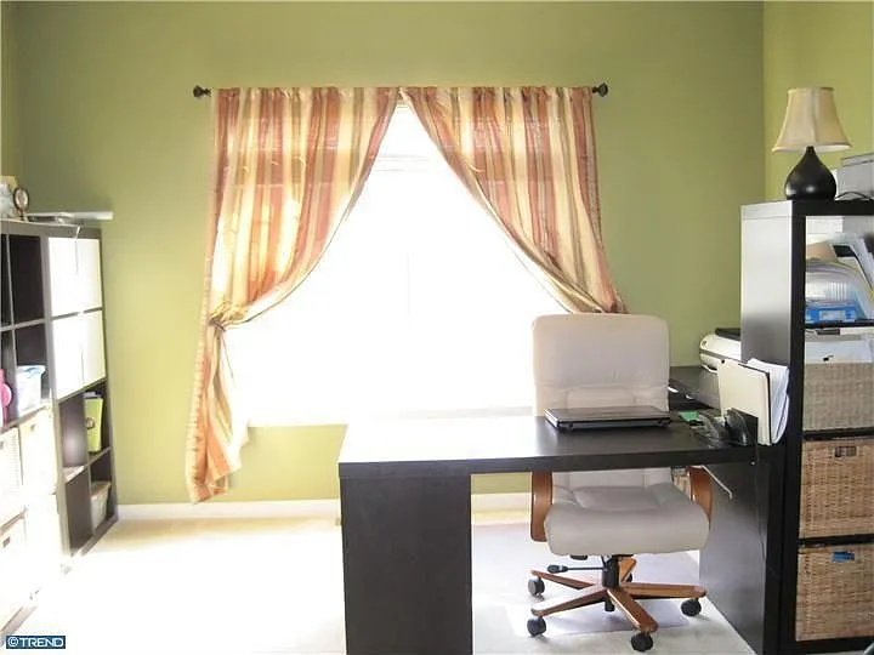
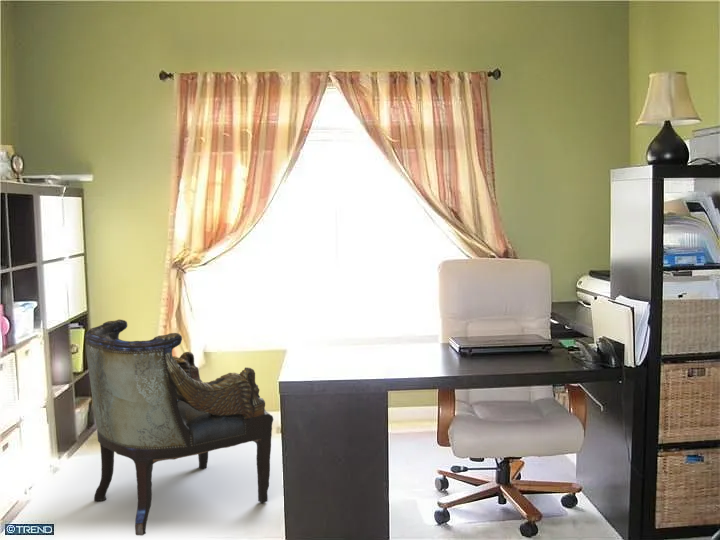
+ armchair (183, 410)
